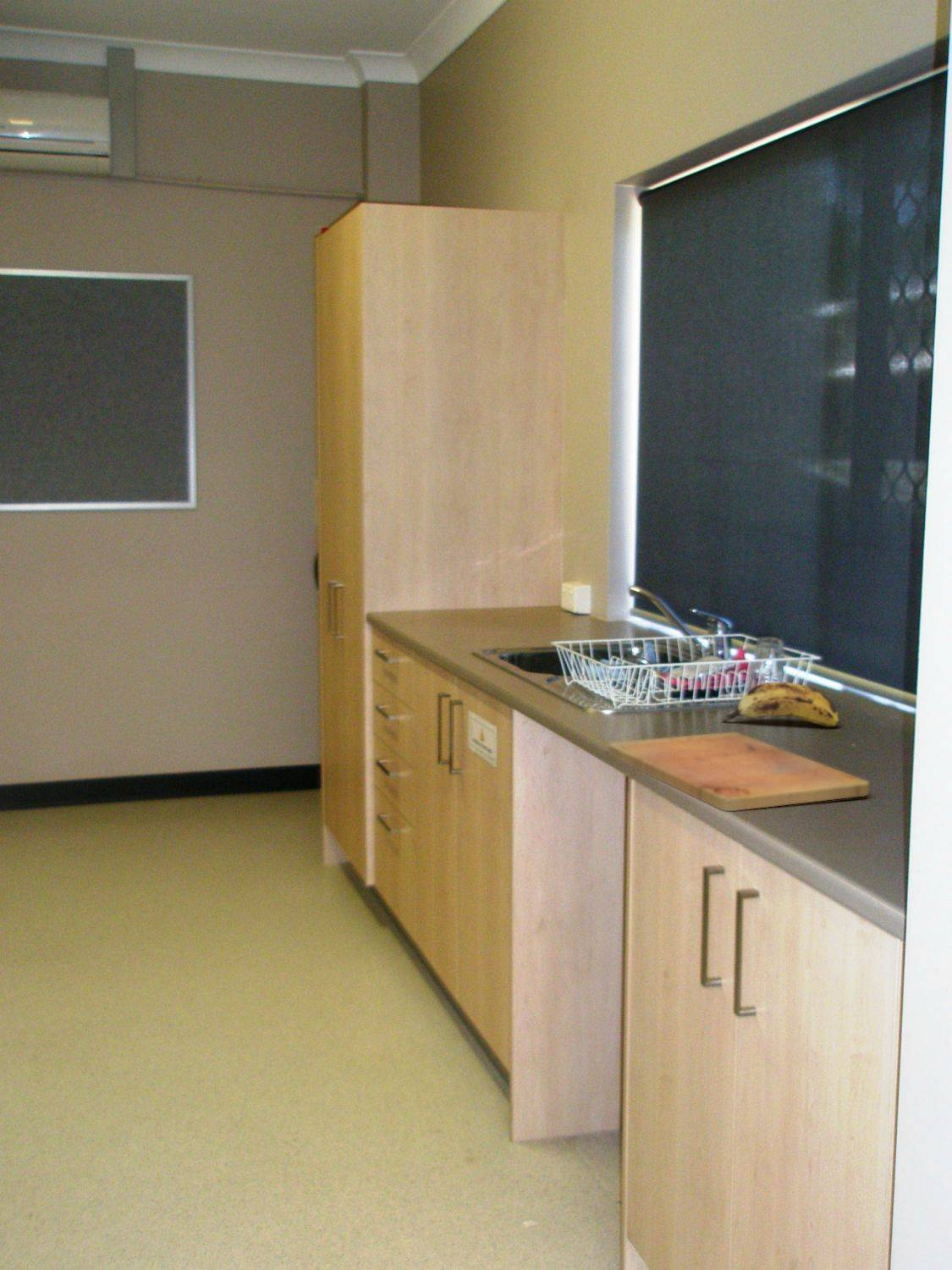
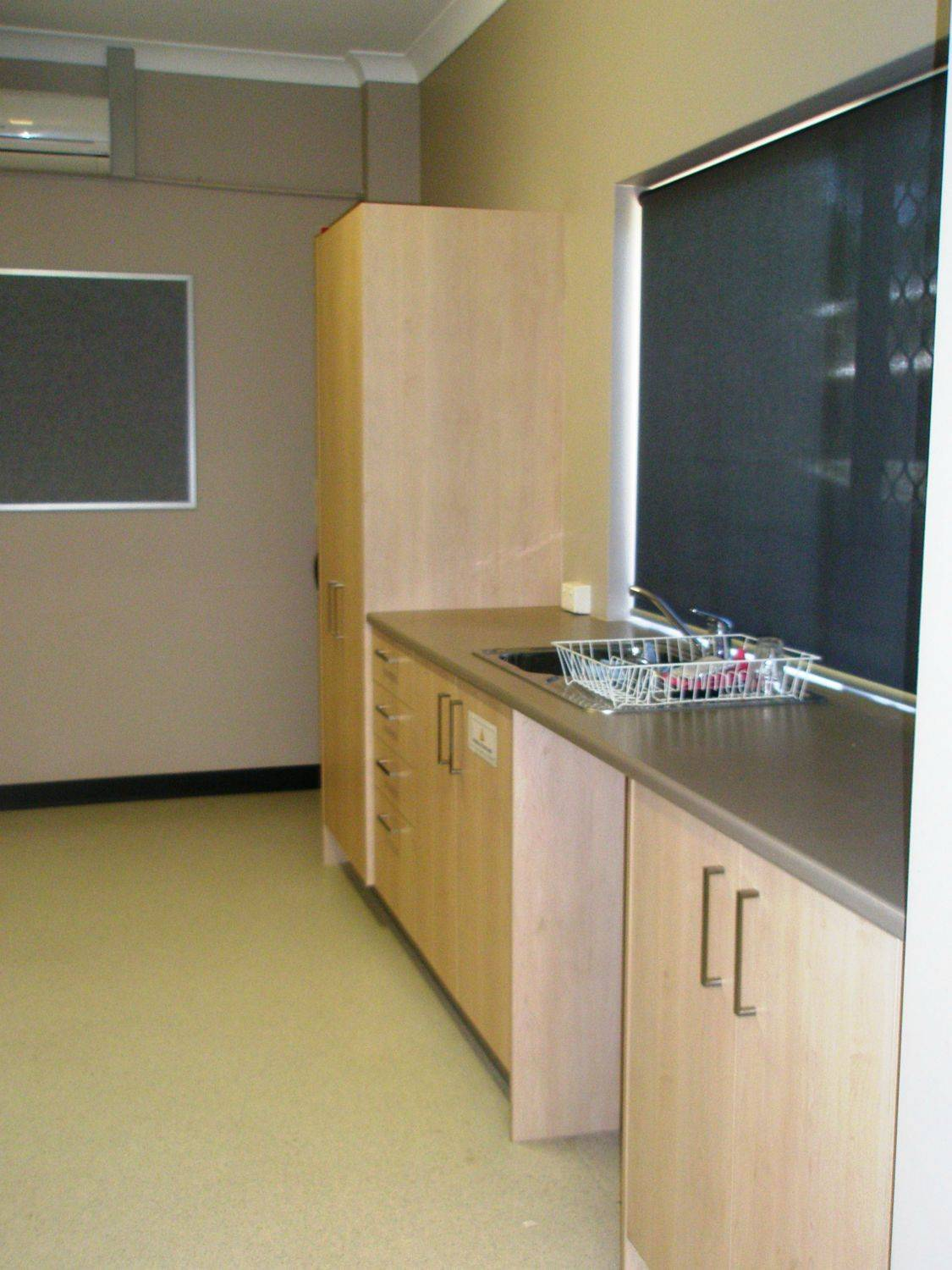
- cutting board (730, 767)
- banana (782, 704)
